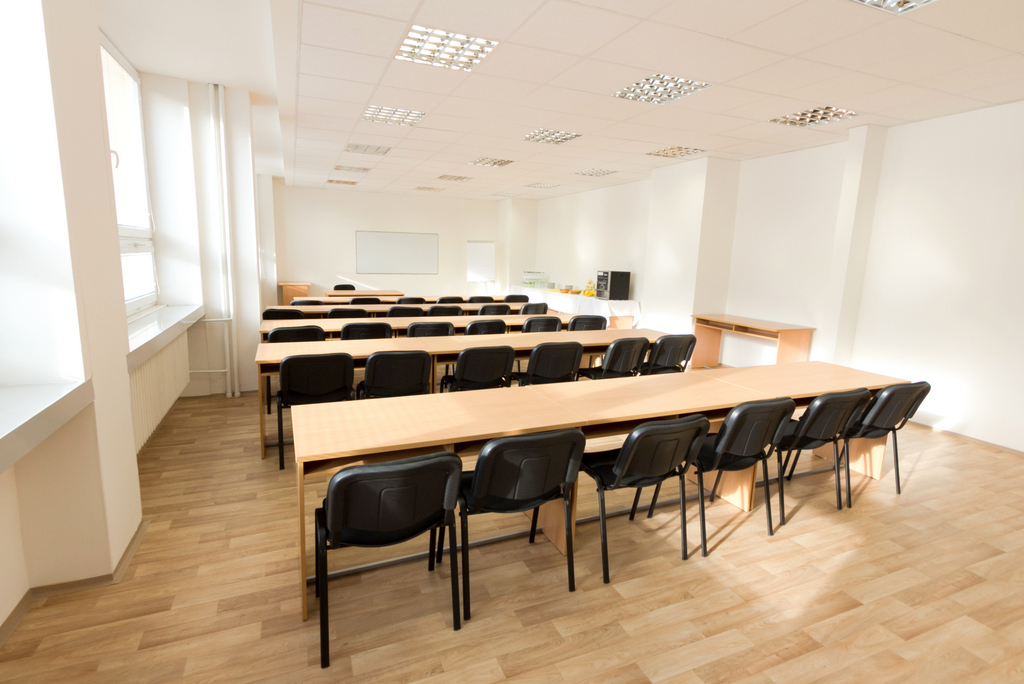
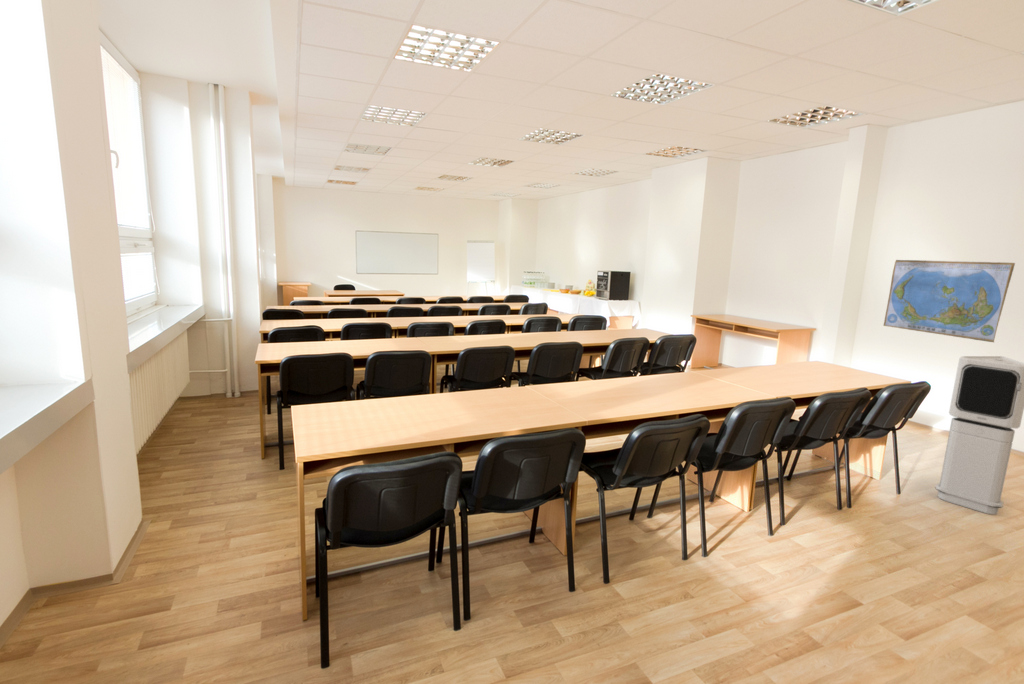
+ world map (941, 297)
+ air purifier (983, 431)
